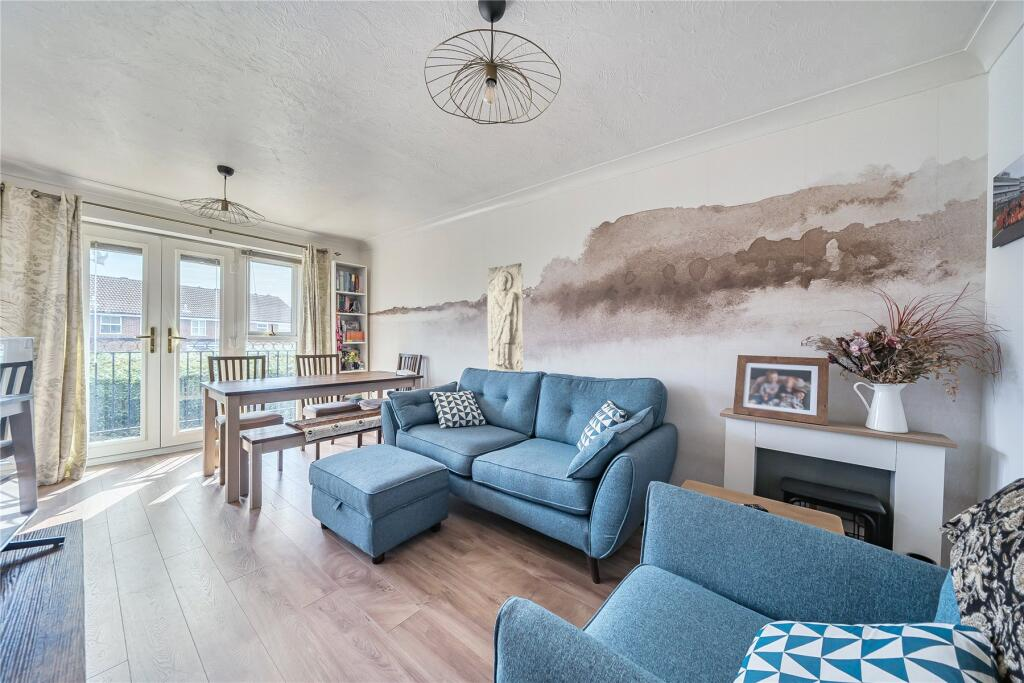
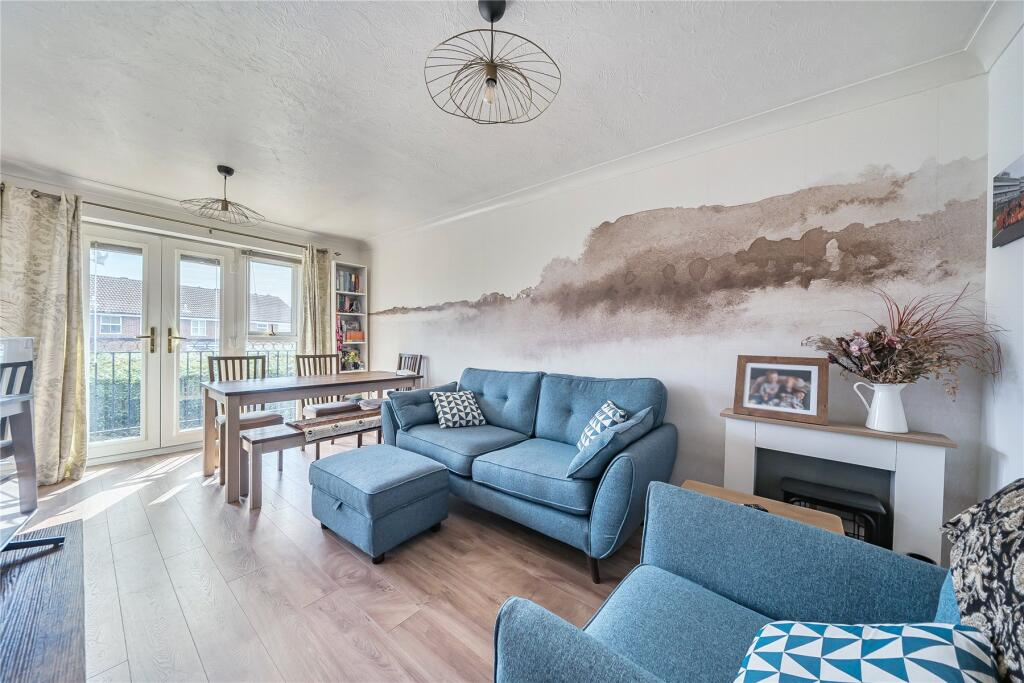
- stone relief (503, 322)
